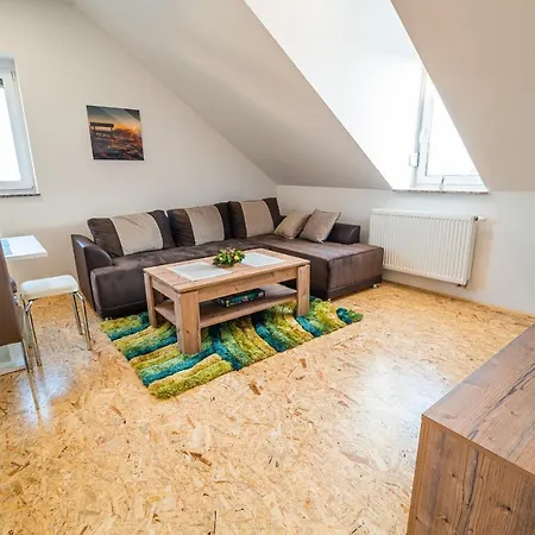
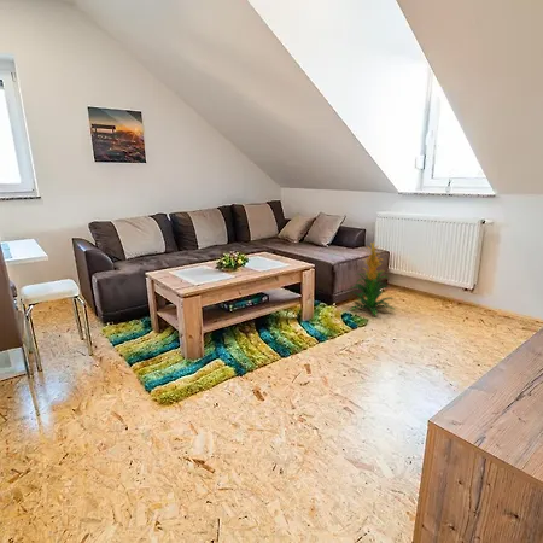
+ indoor plant (372, 275)
